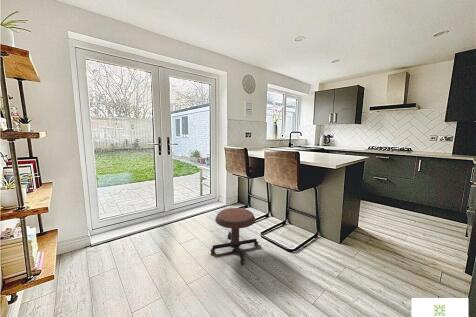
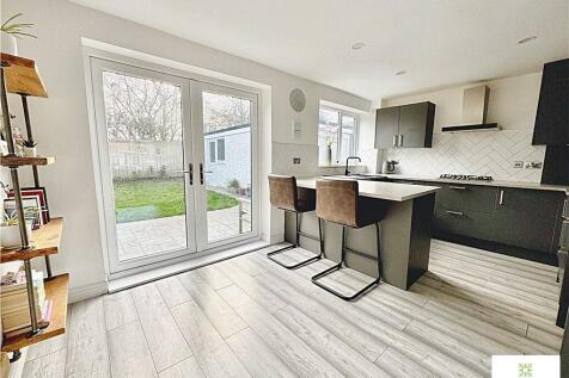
- stool (235, 231)
